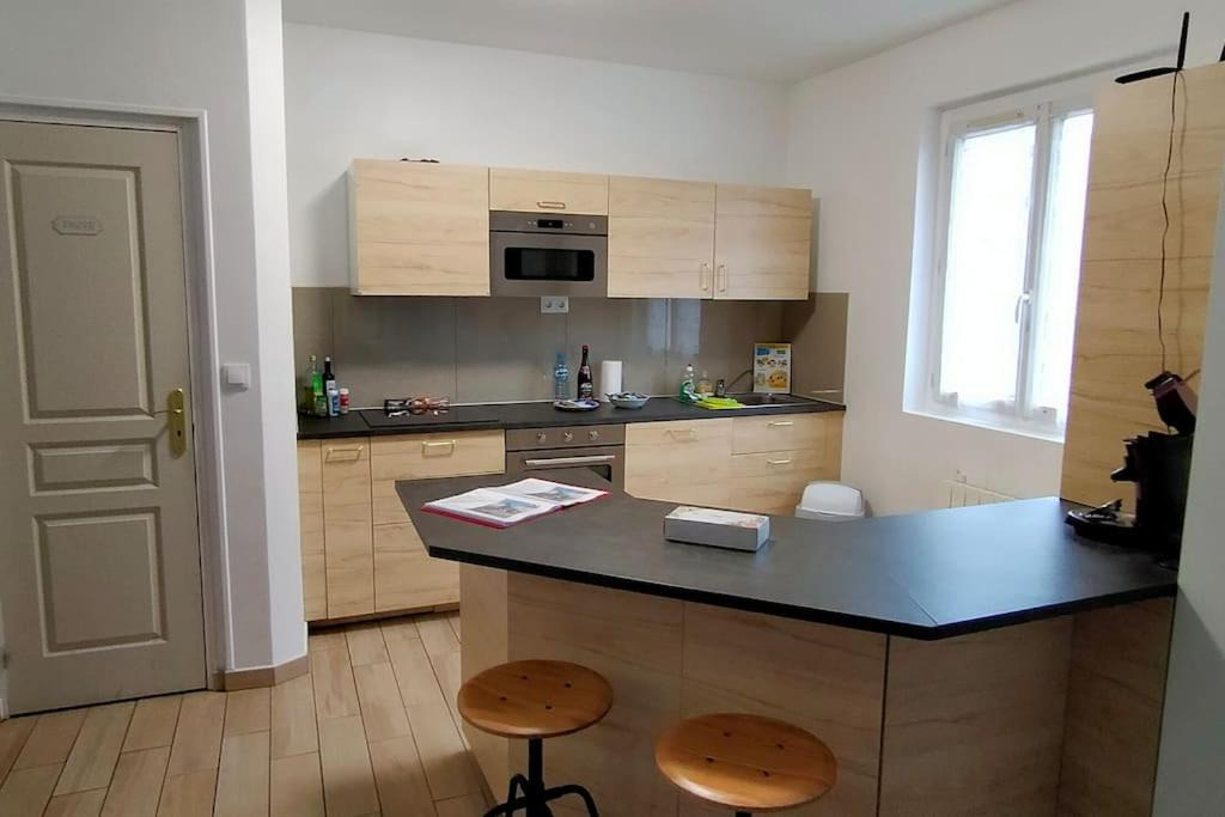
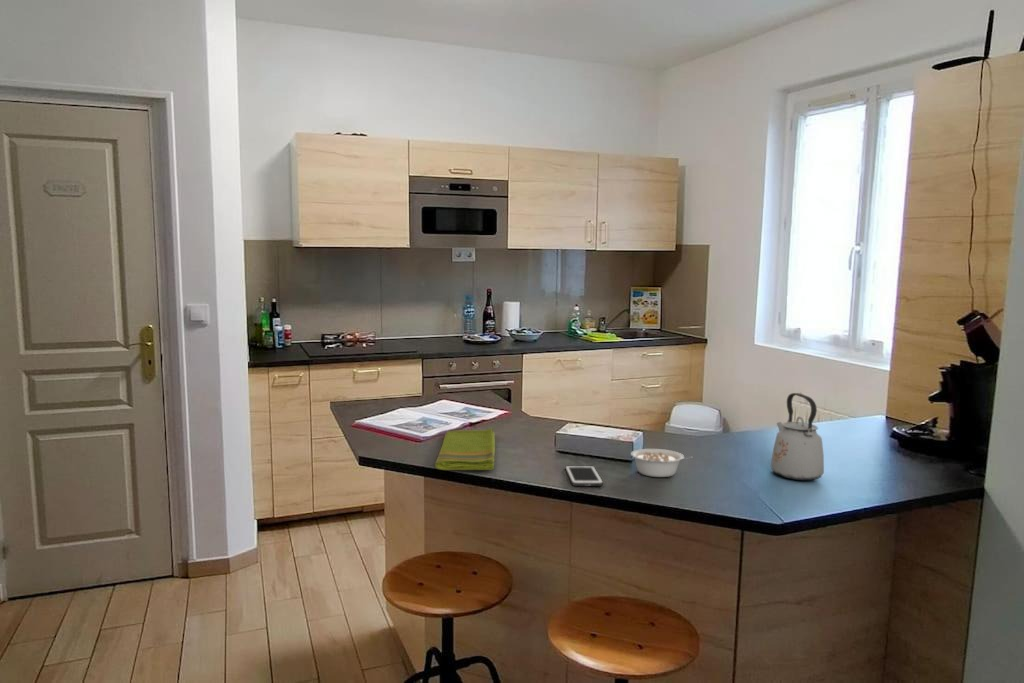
+ dish towel (467, 446)
+ kettle (794, 433)
+ cell phone (583, 475)
+ legume (659, 461)
